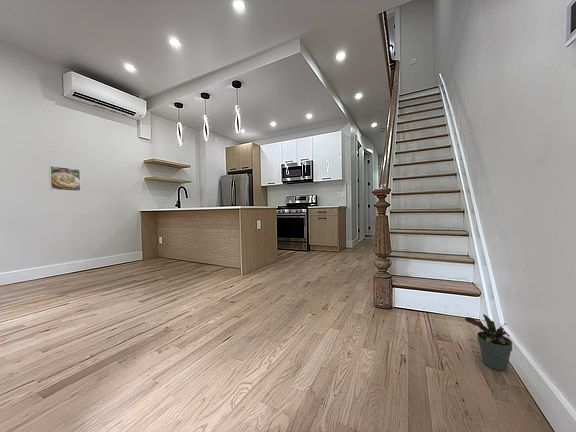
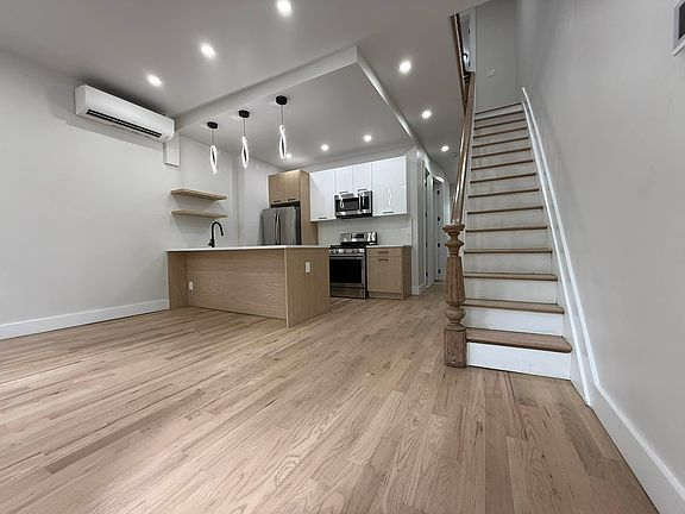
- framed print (65, 179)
- potted plant (487, 337)
